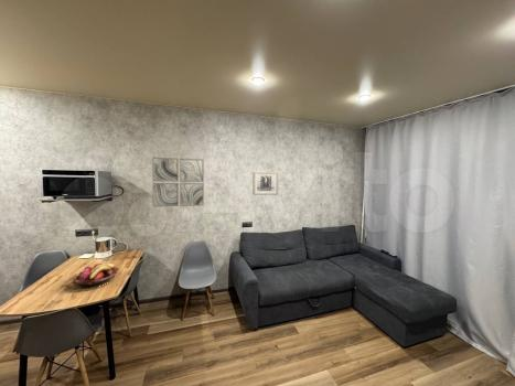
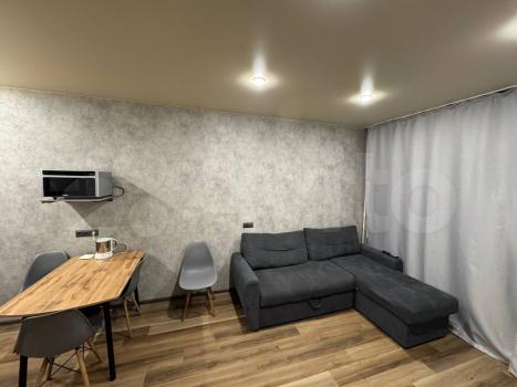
- fruit basket (97, 272)
- wall art (266, 183)
- wall art (178, 181)
